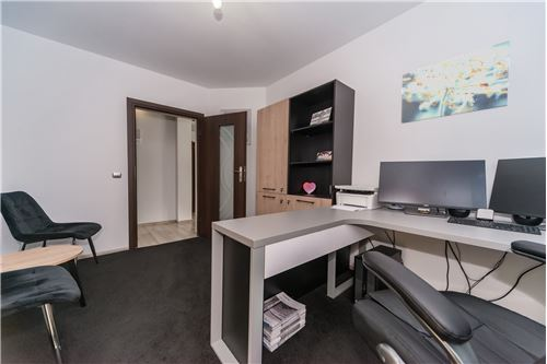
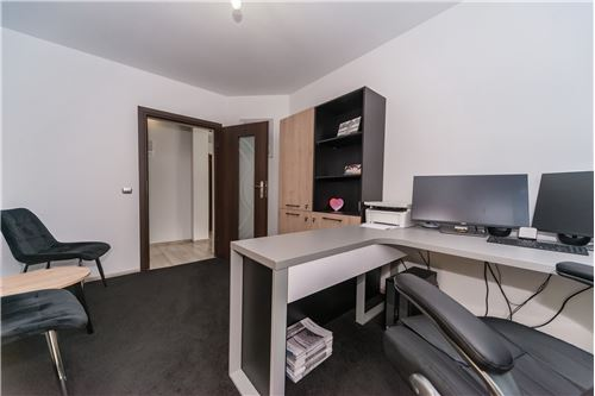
- wall art (447, 87)
